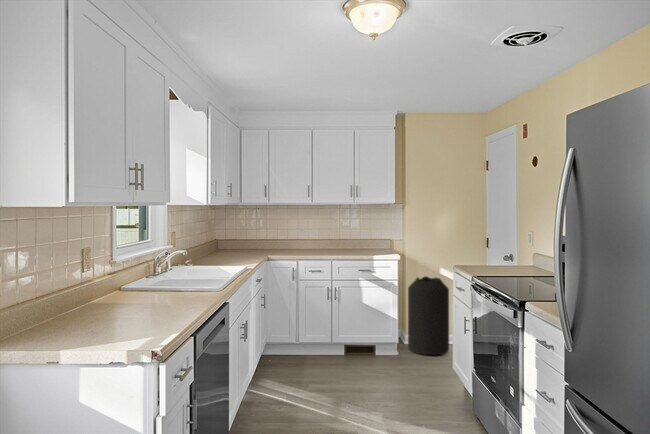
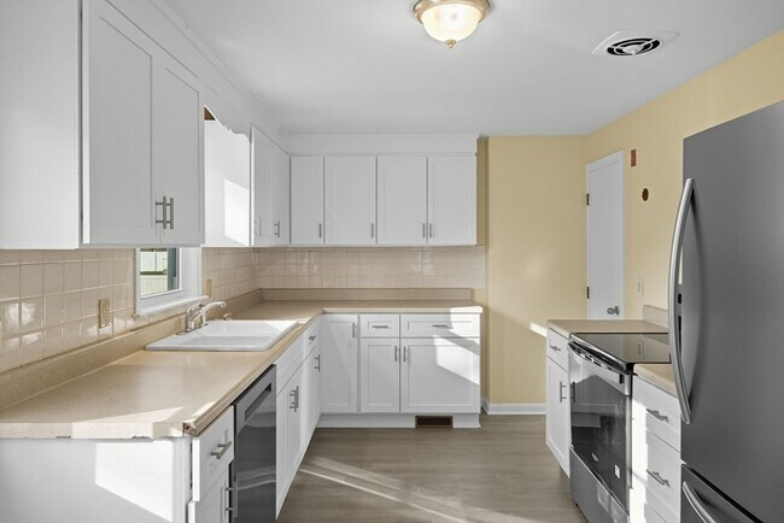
- trash can (428, 313)
